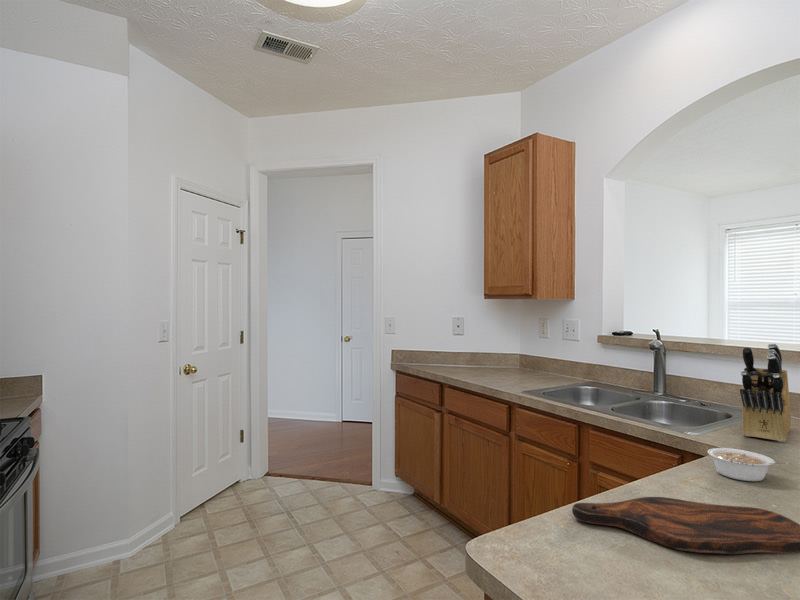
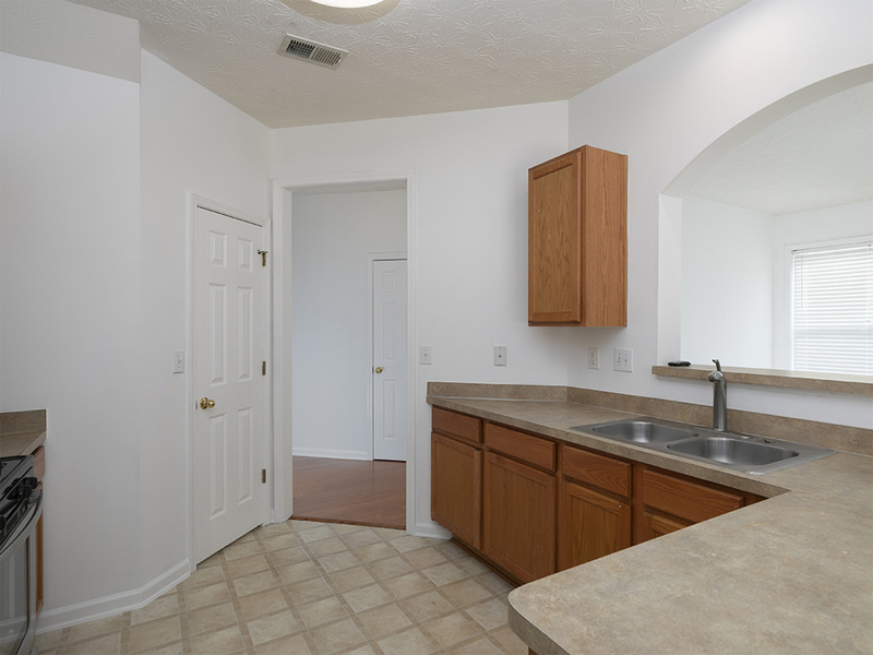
- legume (742, 463)
- knife block (766, 387)
- cutting board (686, 523)
